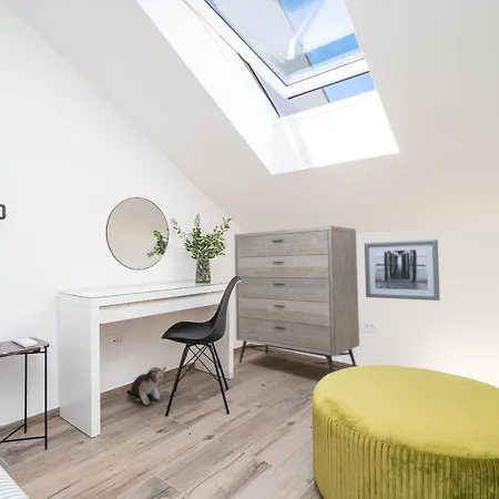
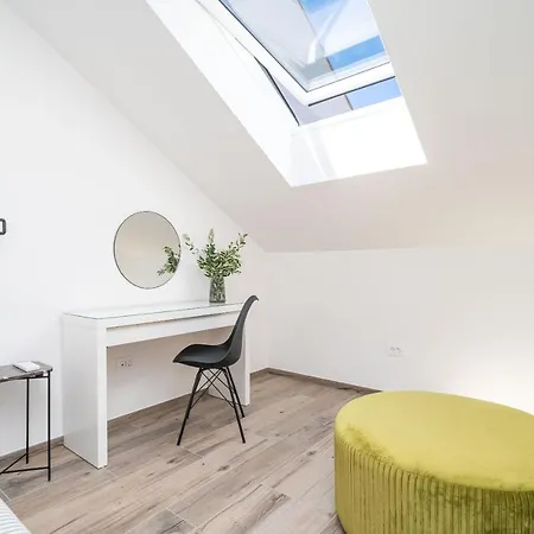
- plush toy (144, 380)
- wall art (399, 269)
- dresser (293, 299)
